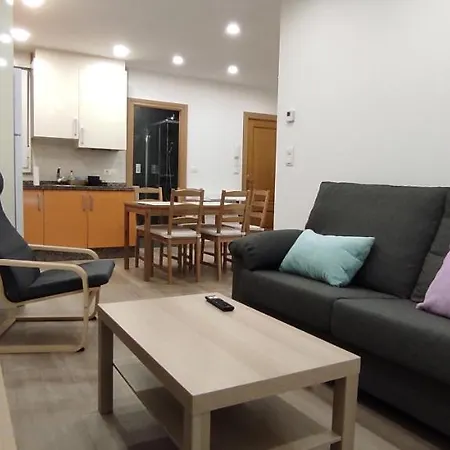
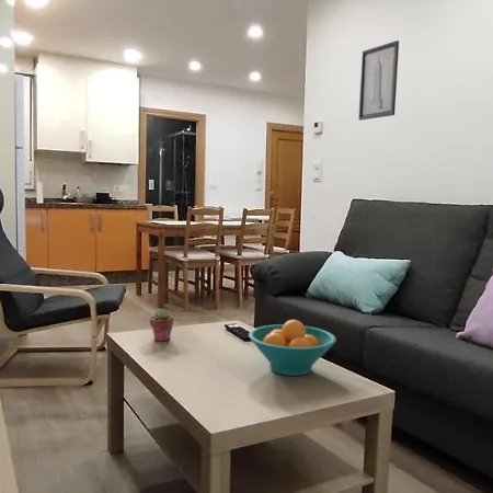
+ fruit bowl (291, 344)
+ potted succulent (161, 323)
+ wall art (377, 82)
